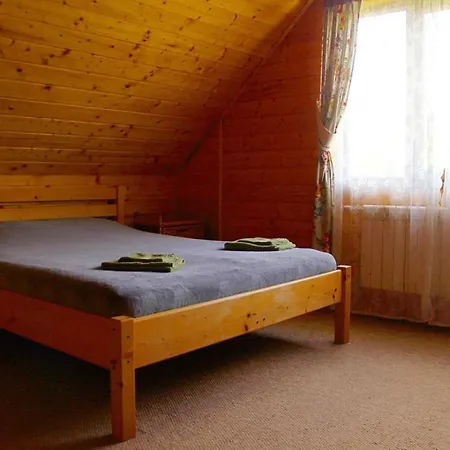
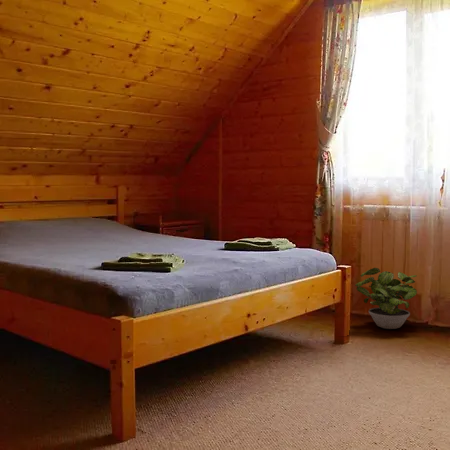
+ potted plant (386, 296)
